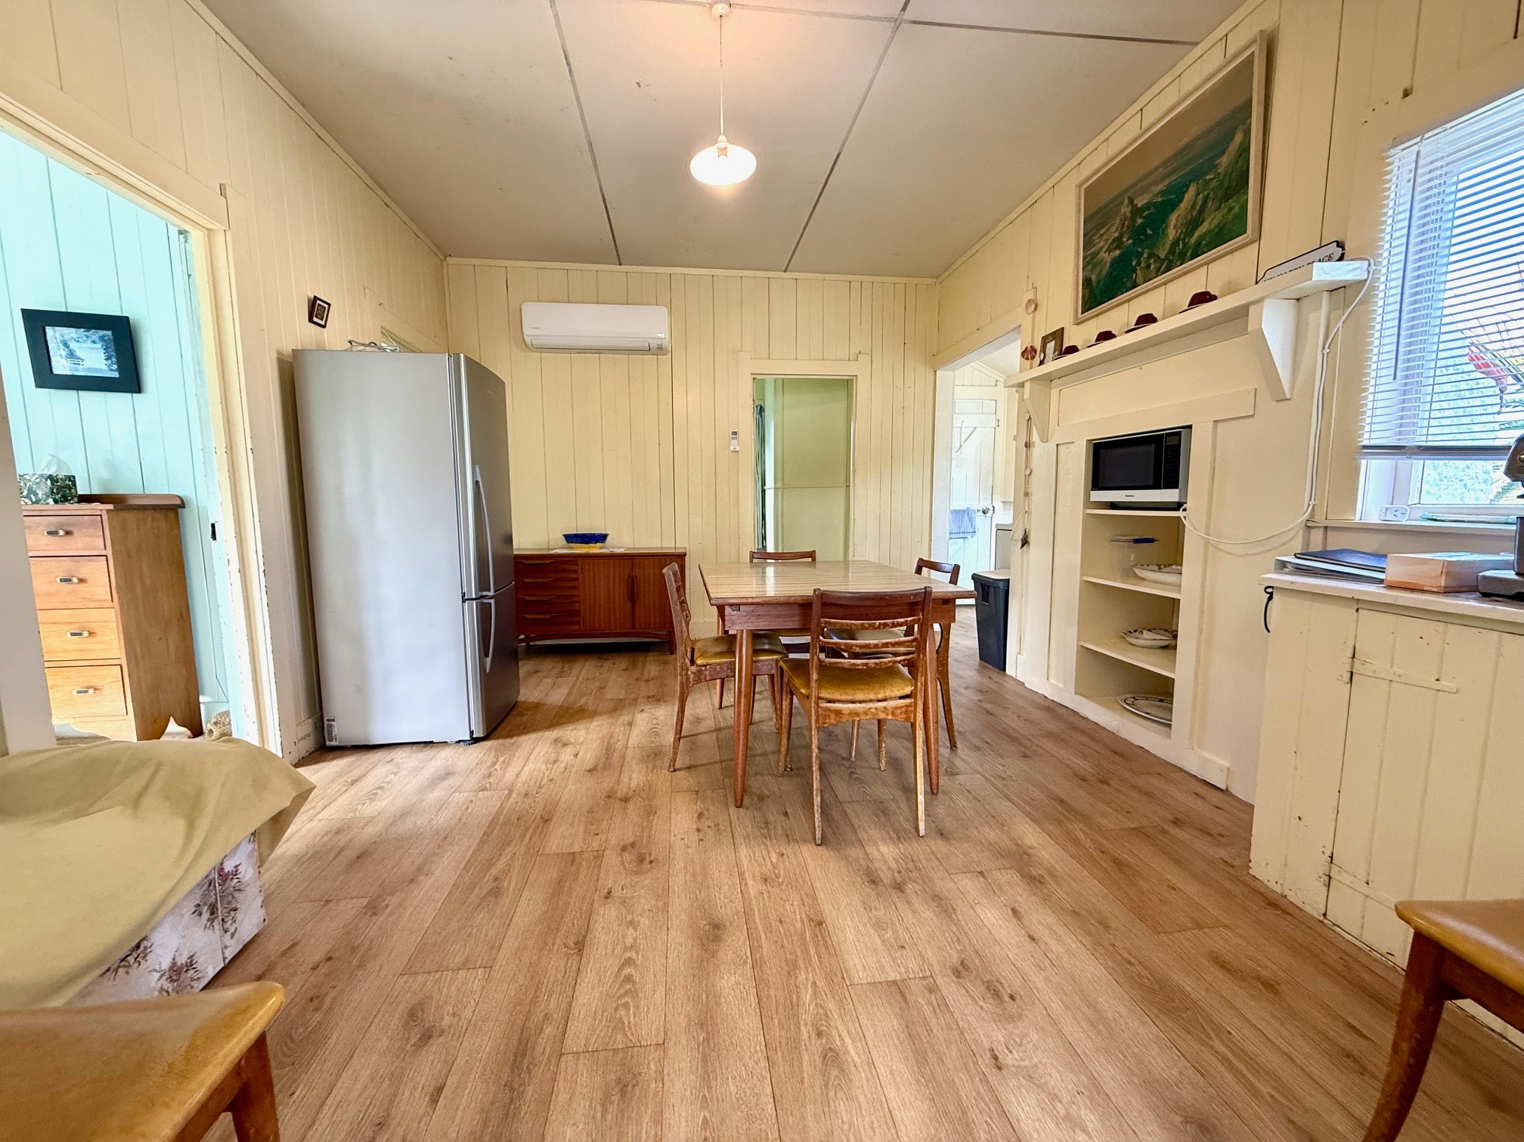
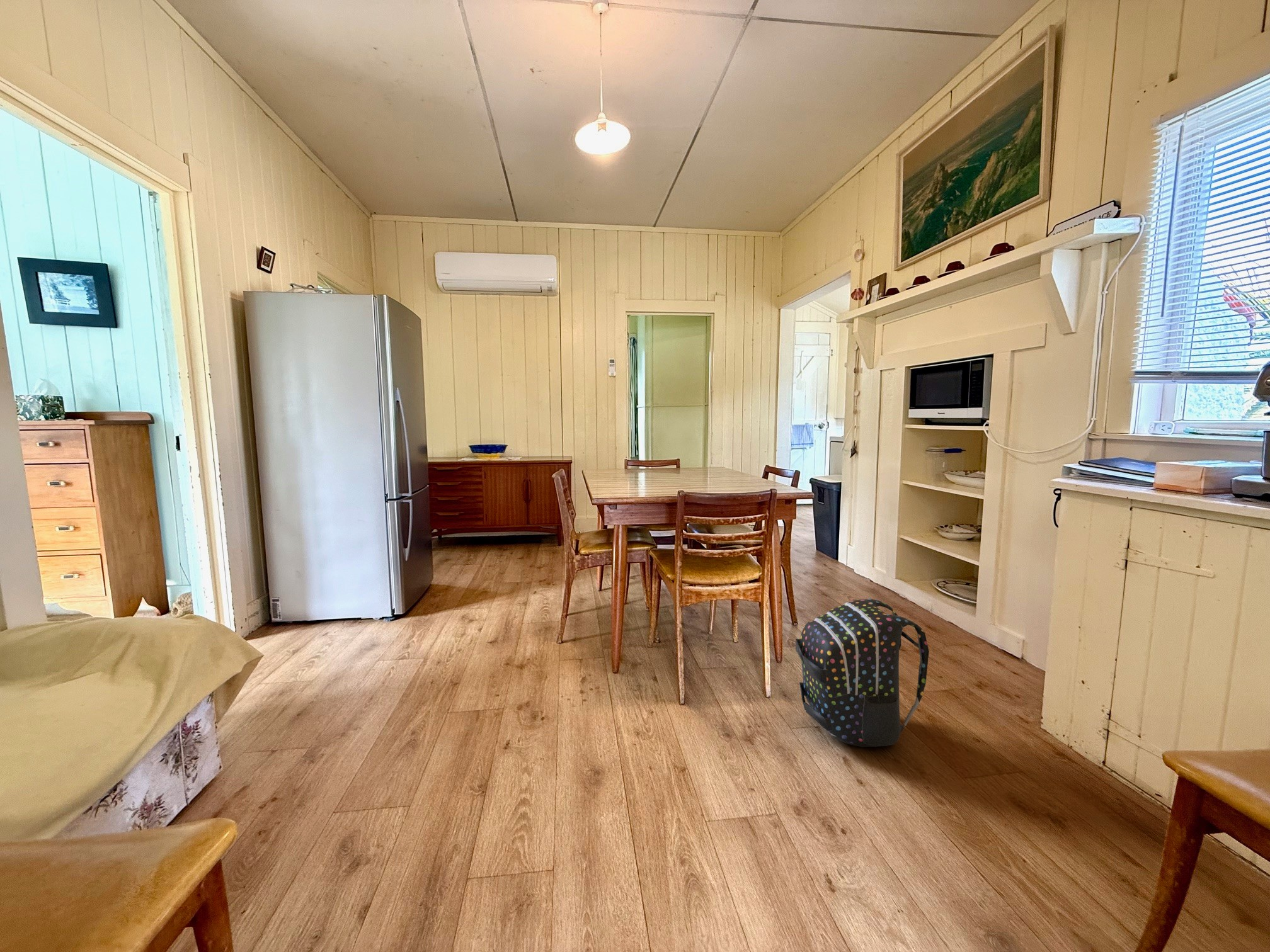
+ backpack (858, 669)
